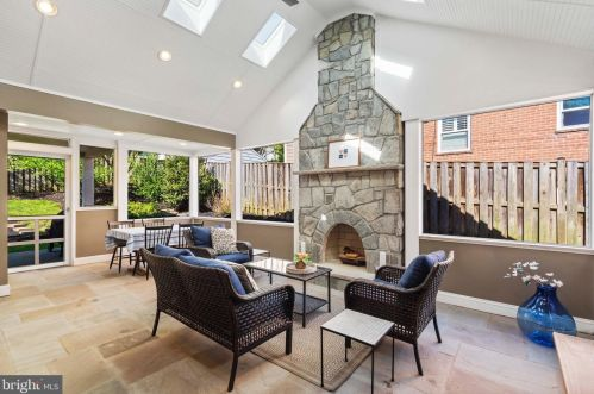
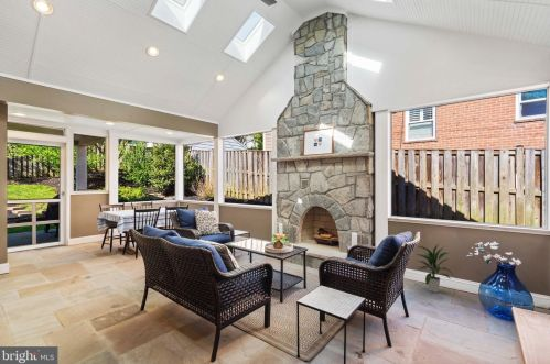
+ indoor plant (433, 266)
